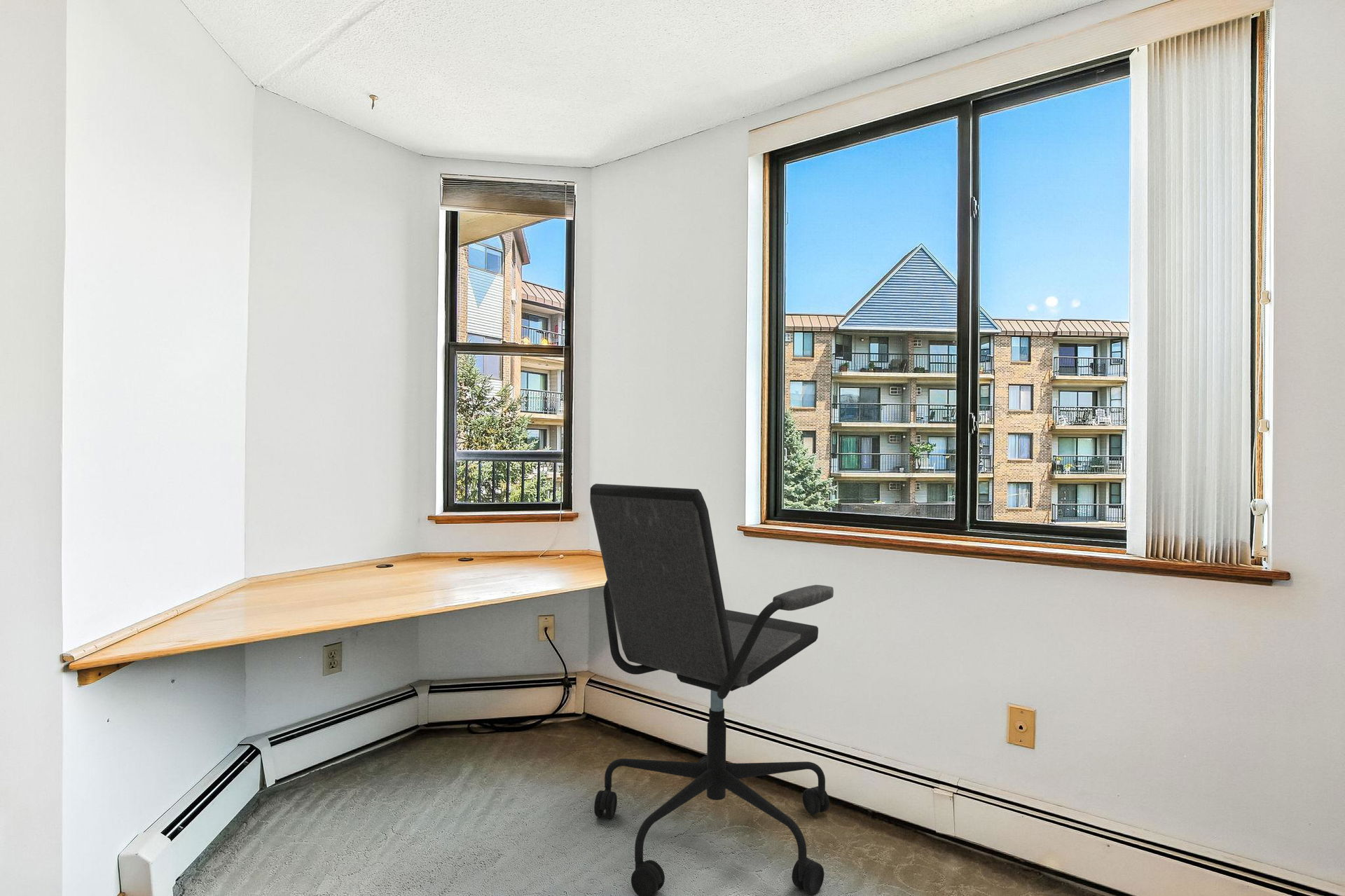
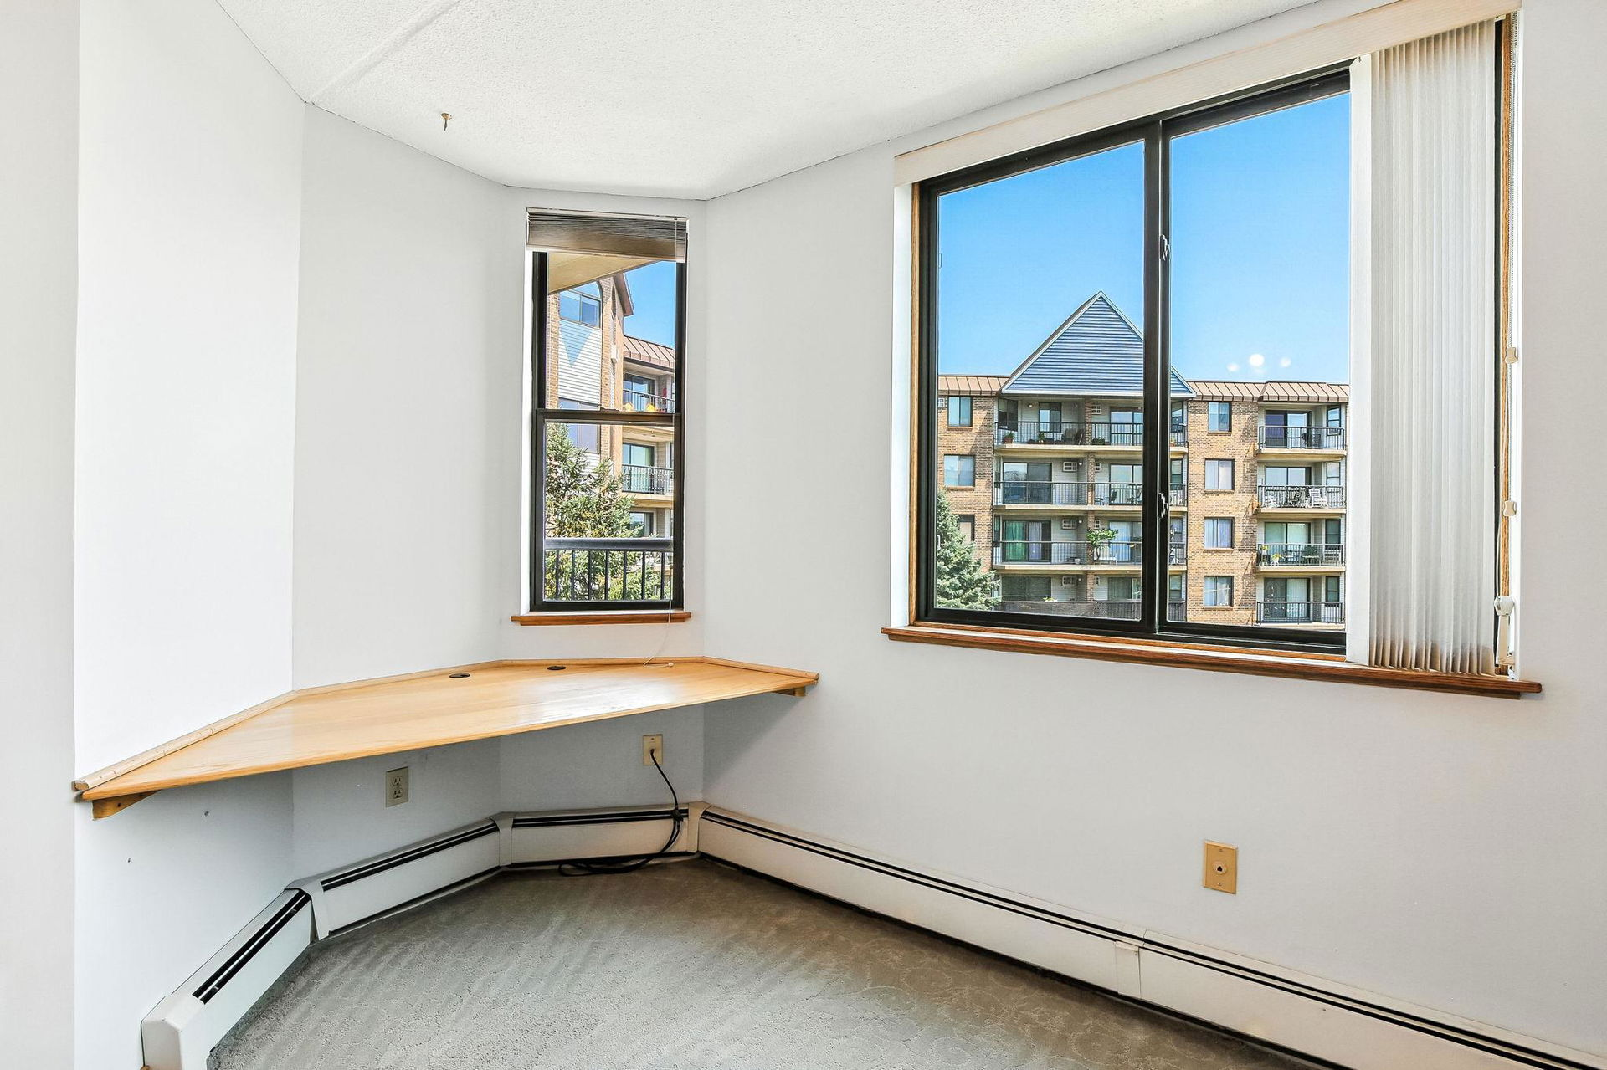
- office chair (716, 659)
